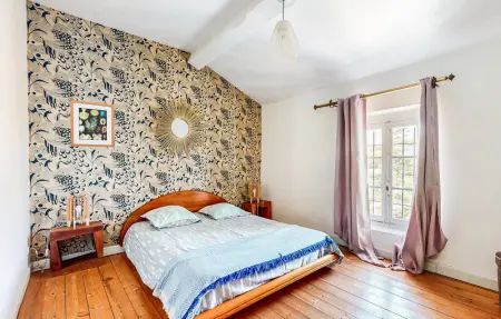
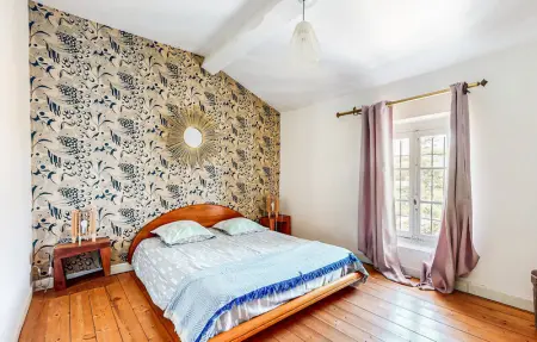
- wall art (92, 124)
